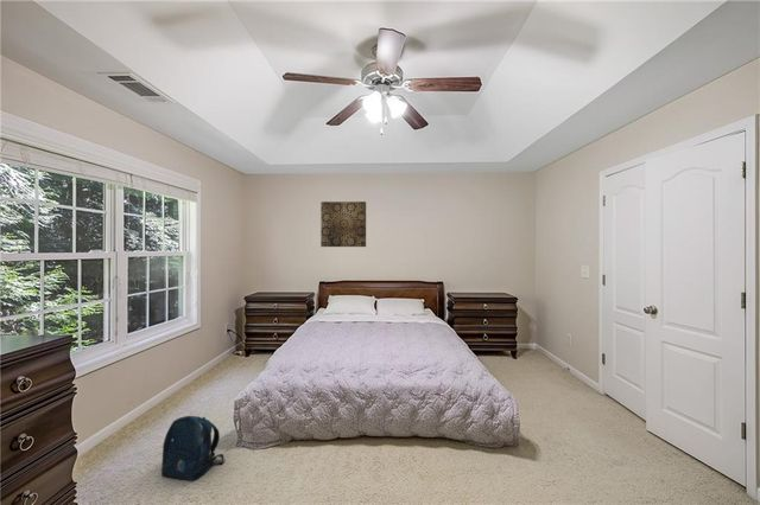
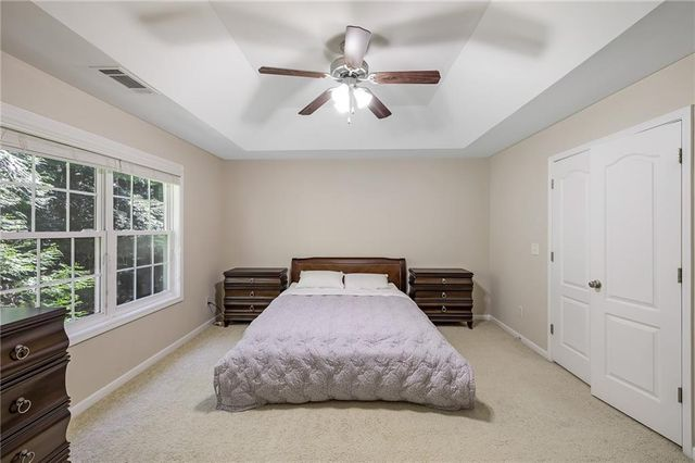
- backpack (192, 439)
- wall art (343, 224)
